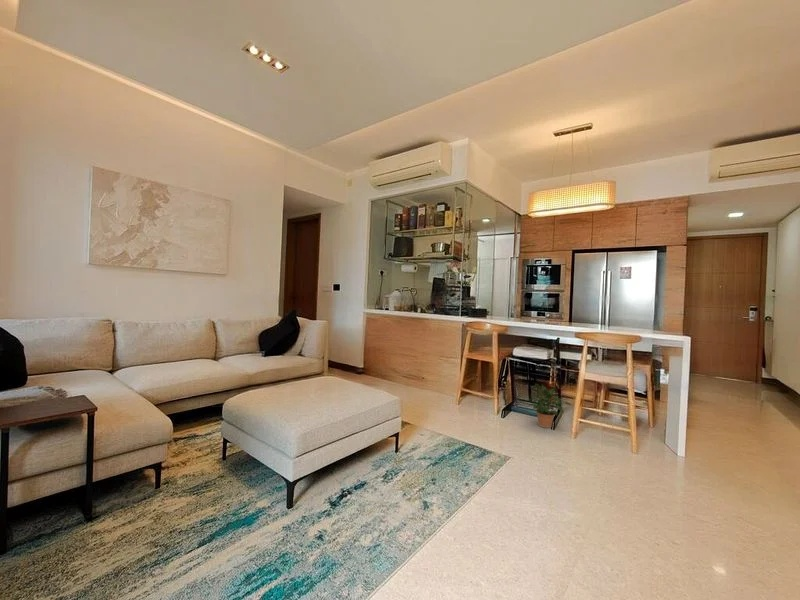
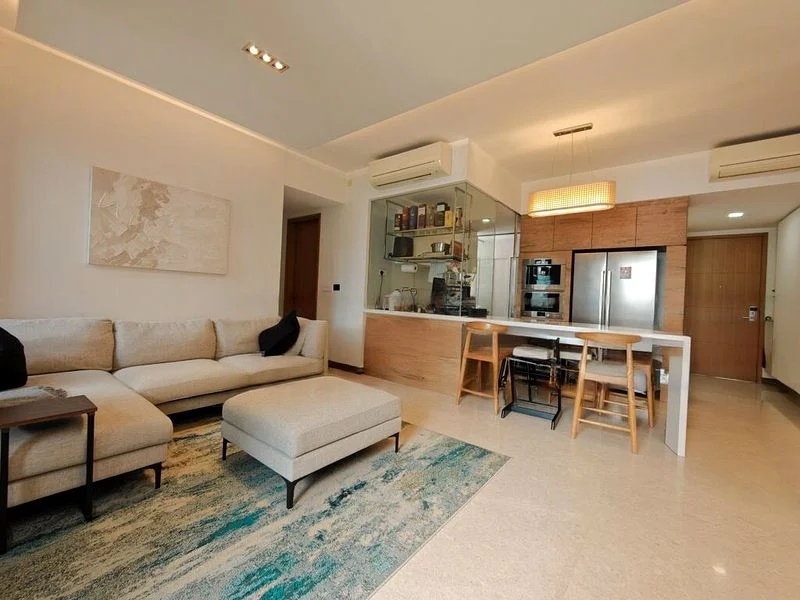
- potted plant (548, 405)
